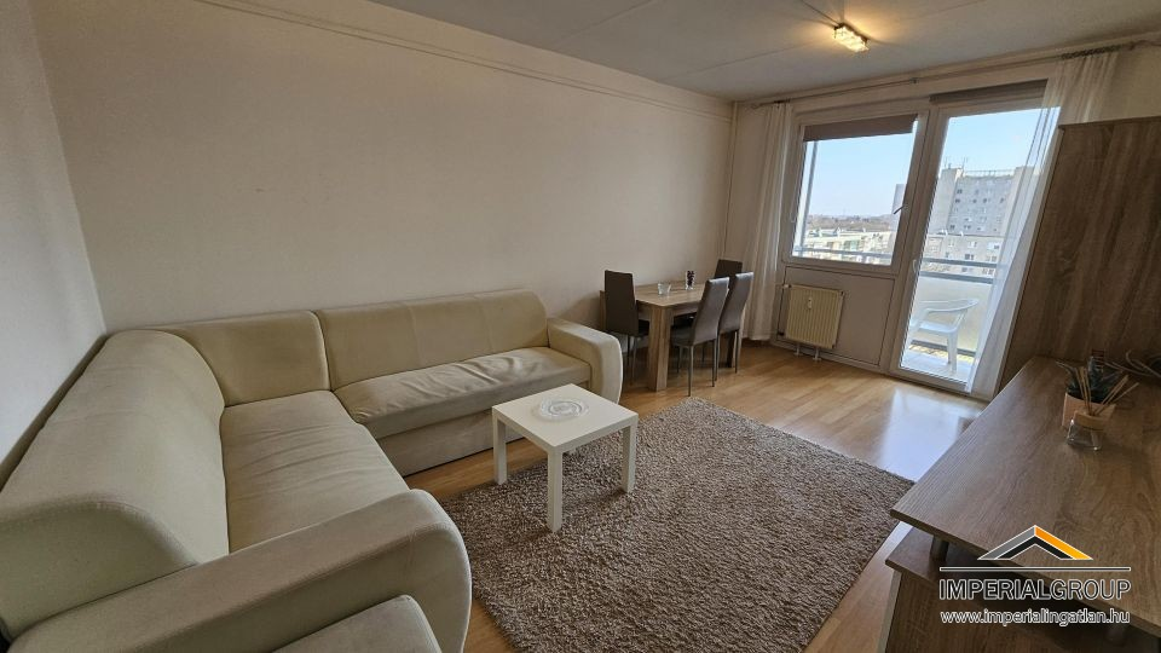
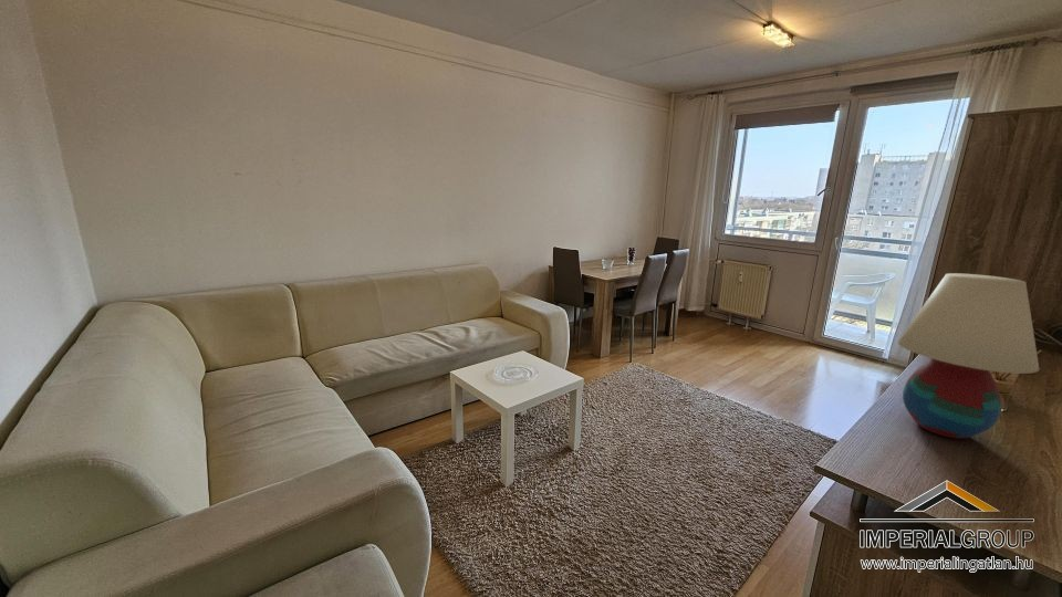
+ table lamp (961, 356)
